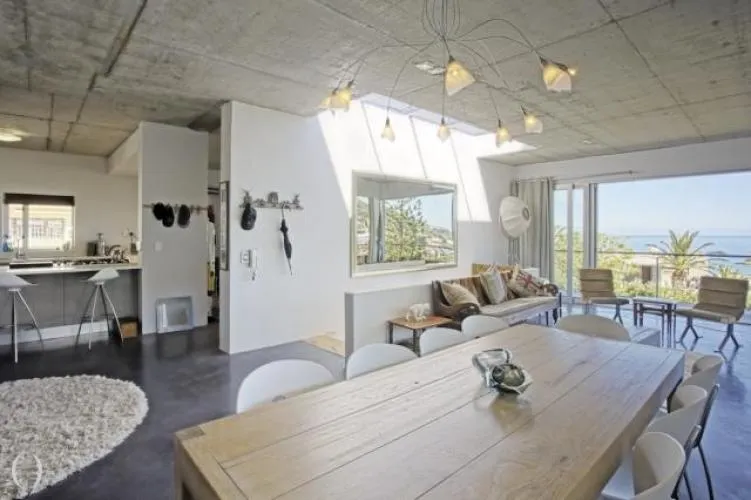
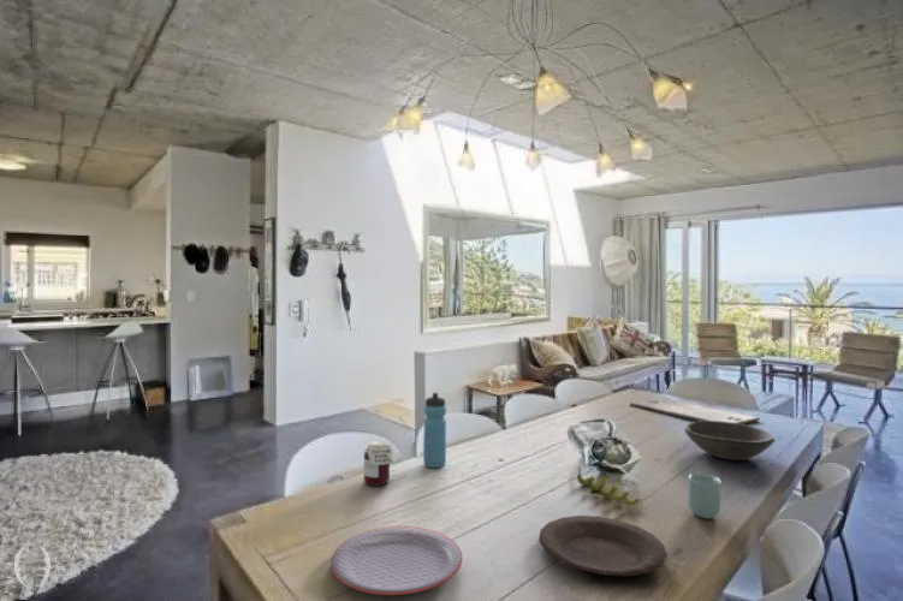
+ banana (612, 484)
+ plate (600, 547)
+ jar (378, 464)
+ cup (703, 496)
+ plate (397, 560)
+ bowl (727, 442)
+ cutting board (690, 411)
+ water bottle (434, 428)
